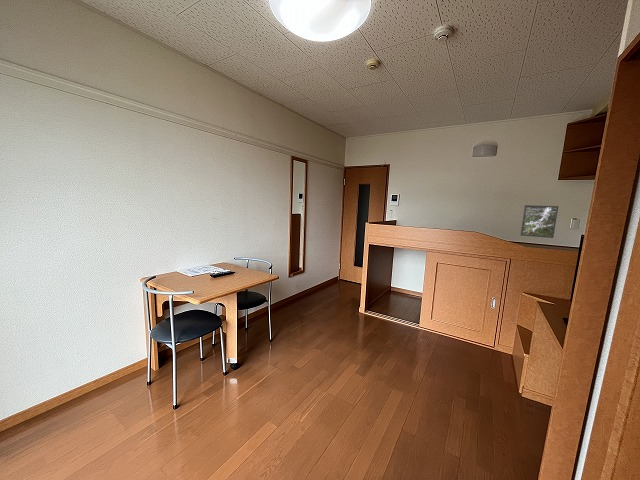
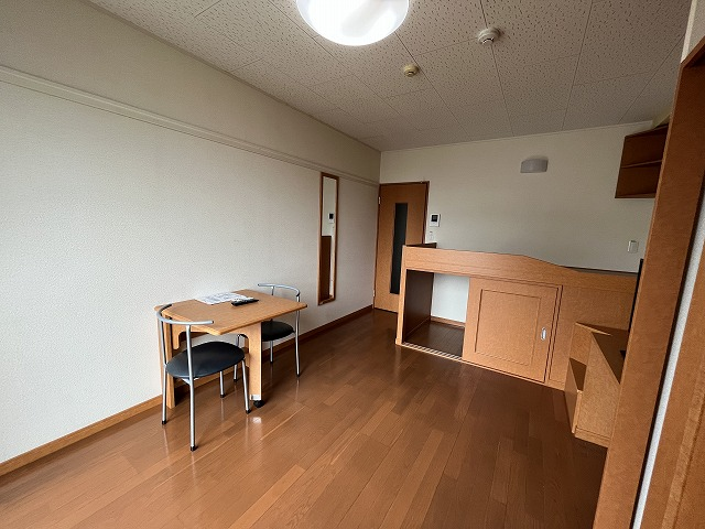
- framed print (538, 221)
